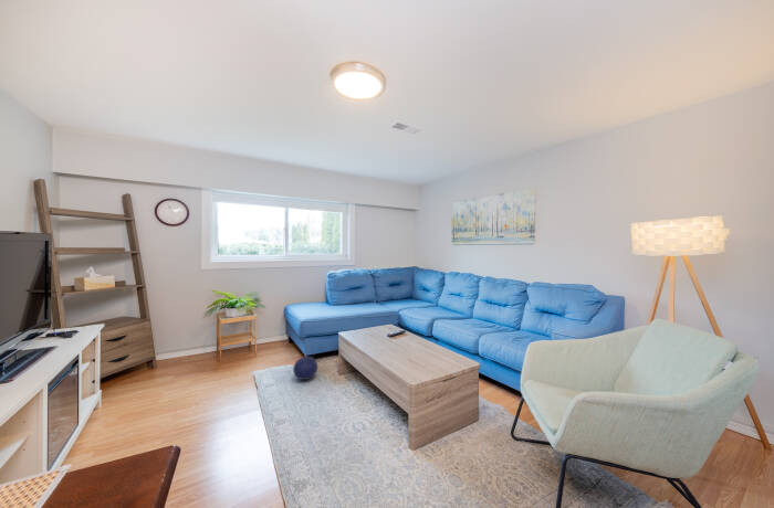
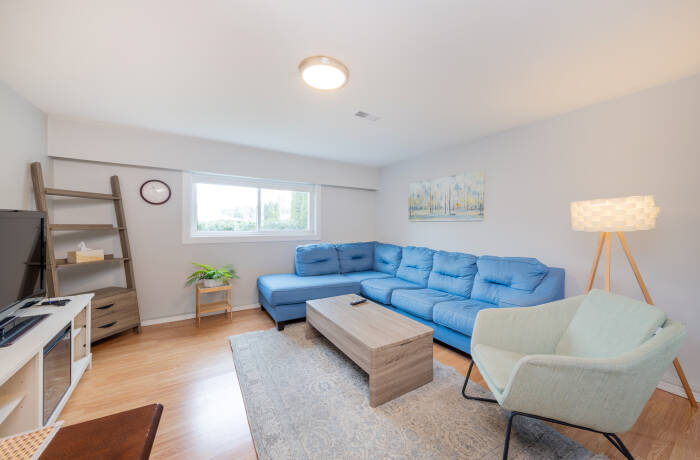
- ball (305, 368)
